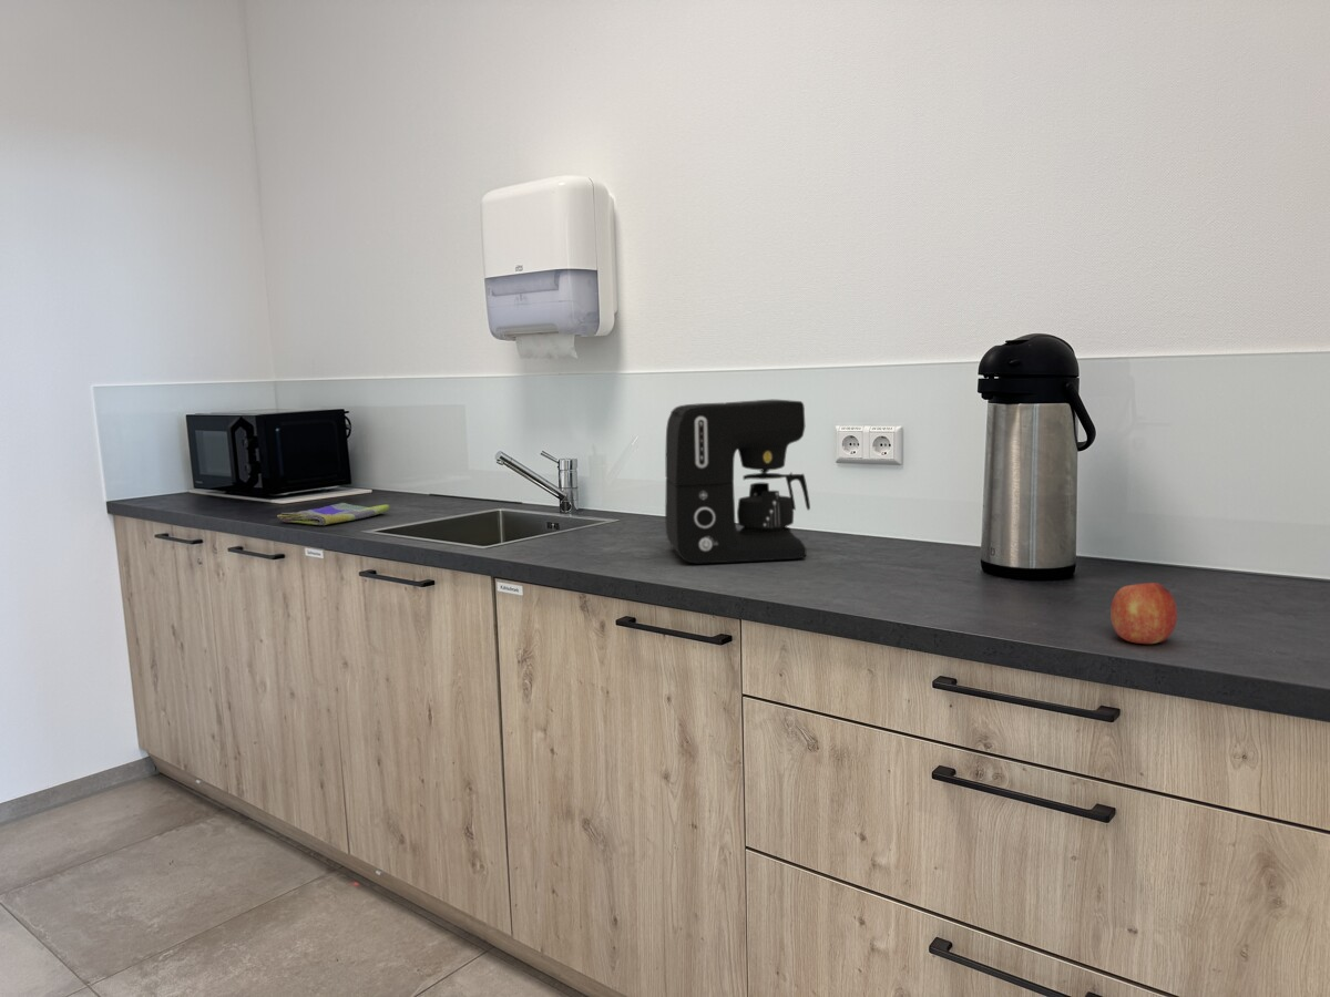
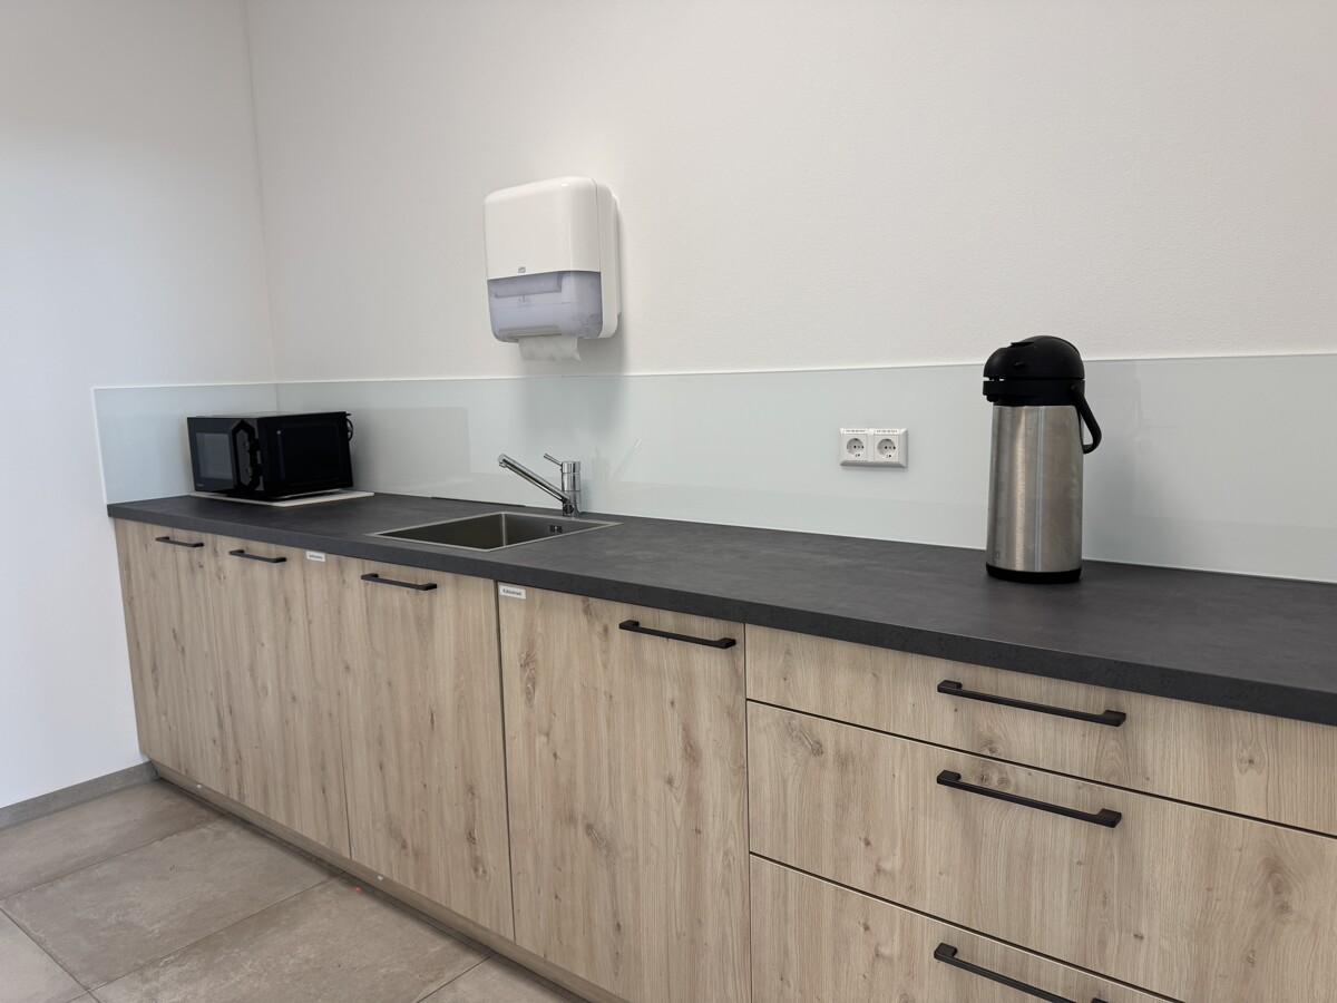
- fruit (1143, 610)
- coffee maker (744, 477)
- dish towel (335, 513)
